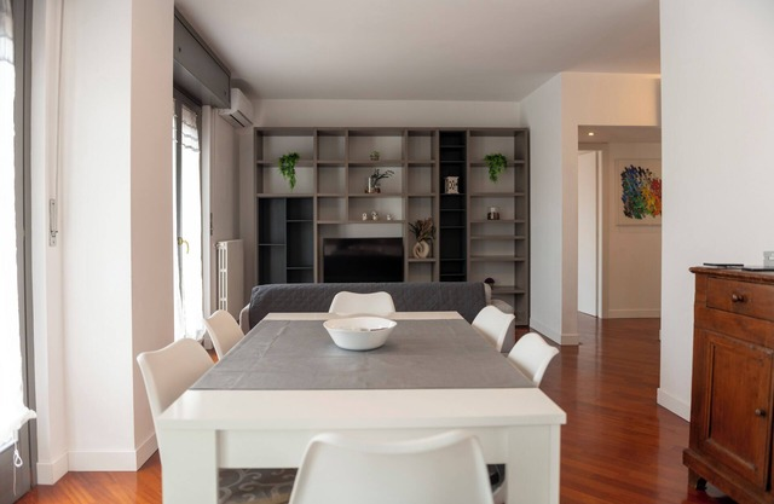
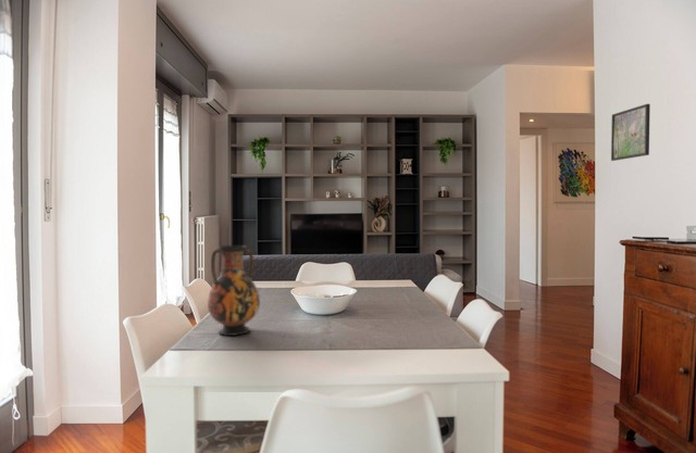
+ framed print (629, 134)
+ vase (234, 289)
